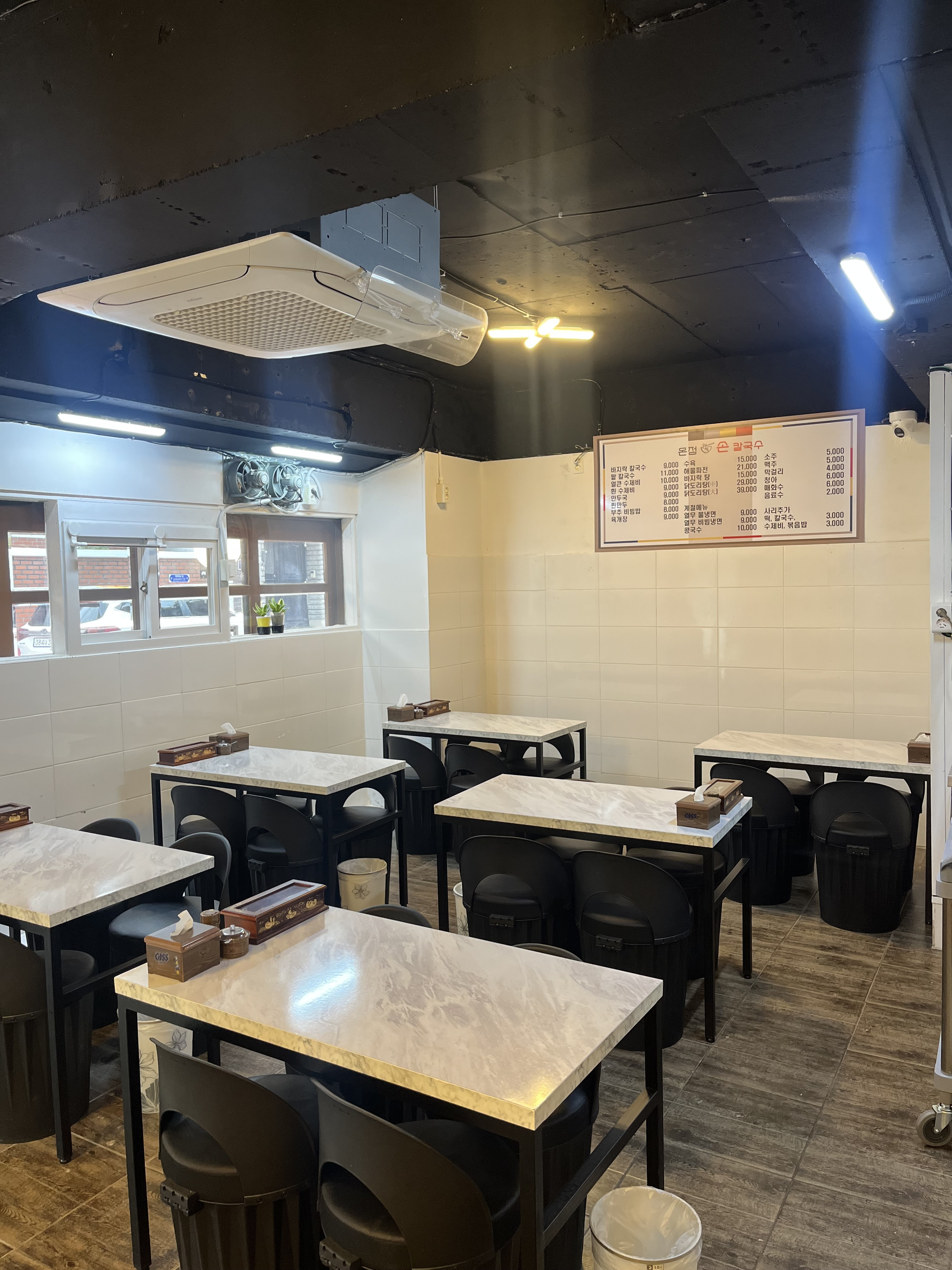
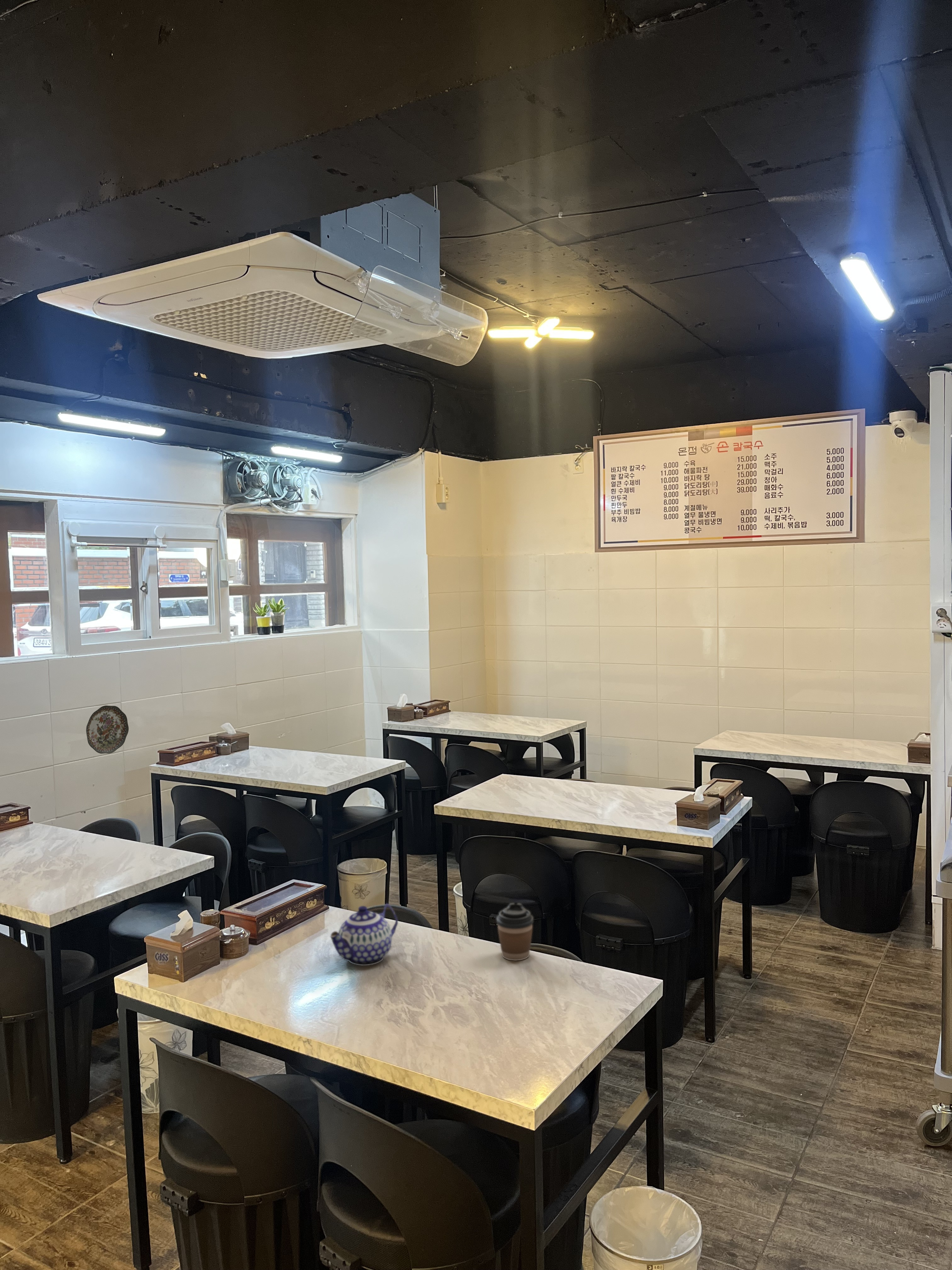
+ decorative plate (106, 729)
+ coffee cup (515, 931)
+ teapot (365, 932)
